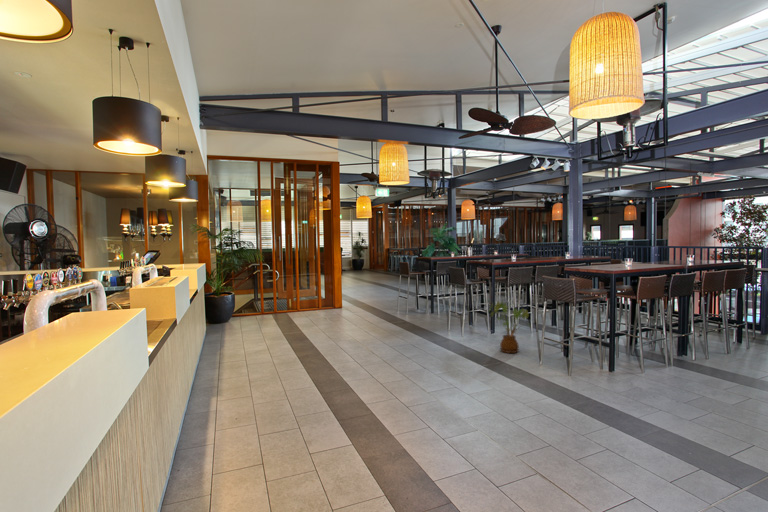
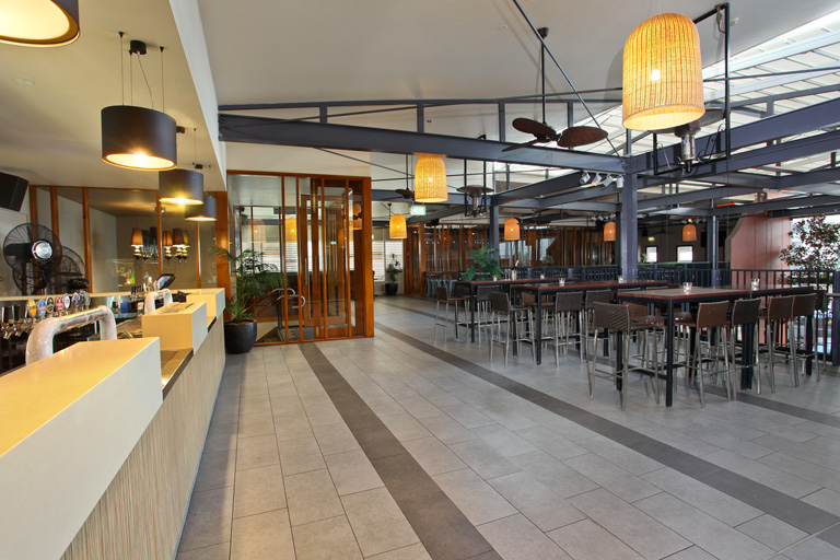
- house plant (511, 326)
